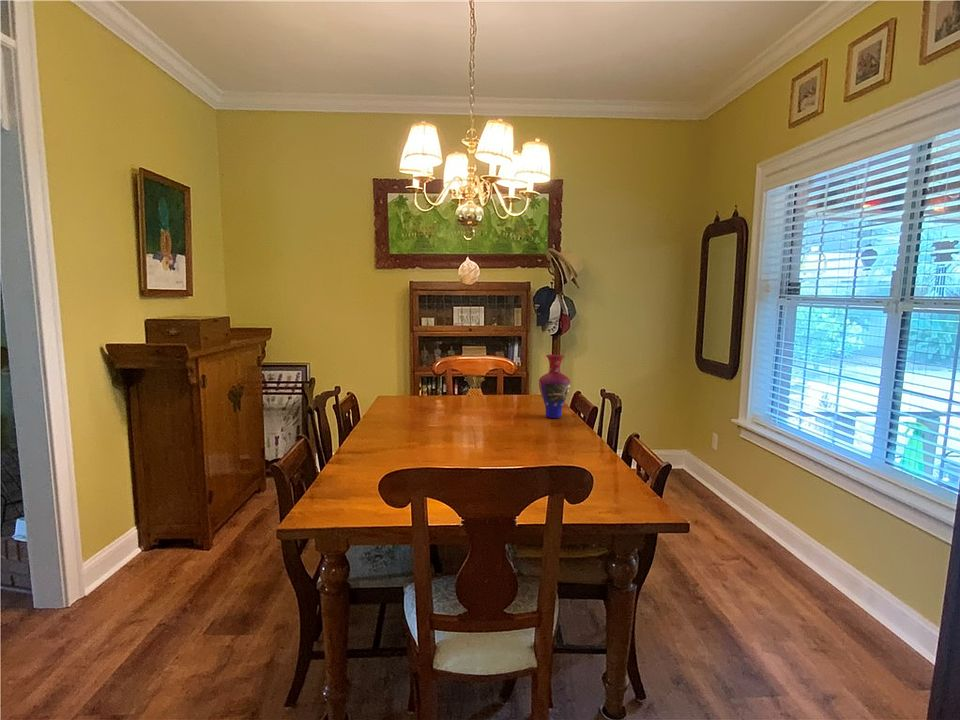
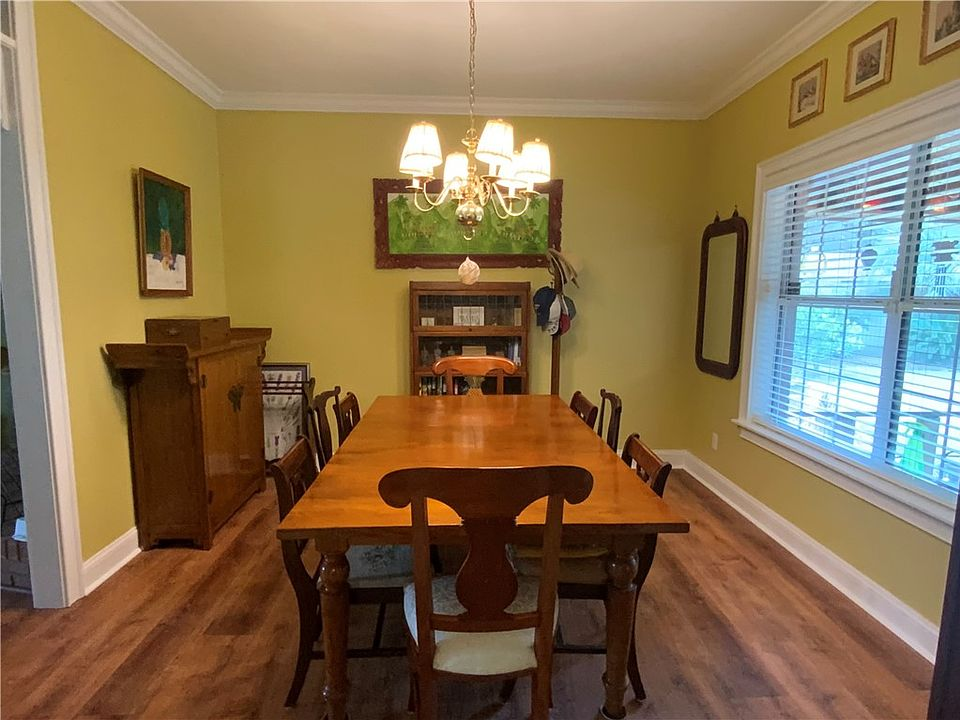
- vase (554, 386)
